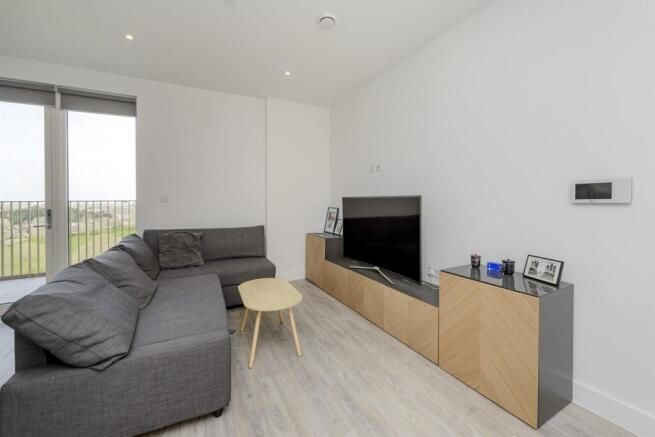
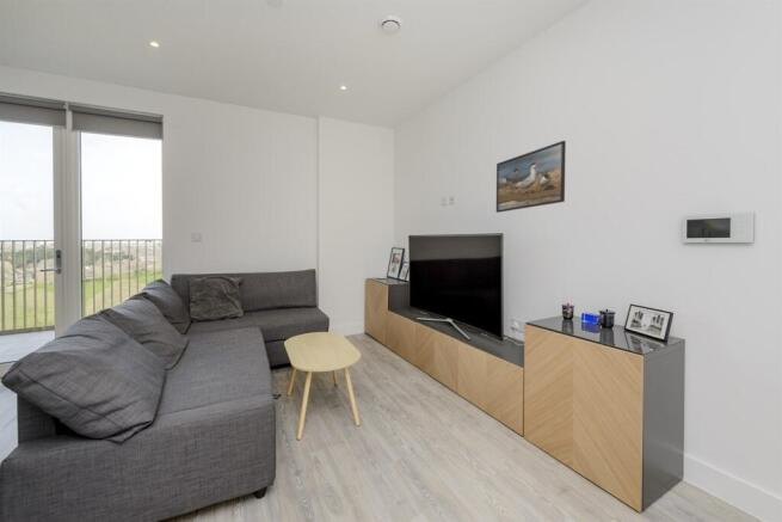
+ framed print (527, 180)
